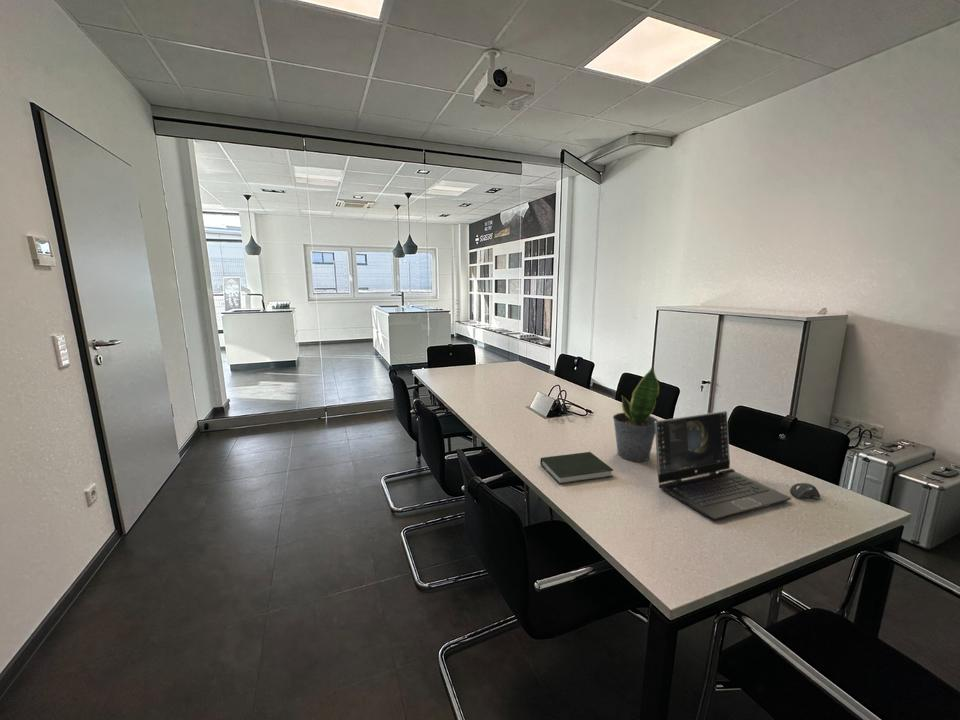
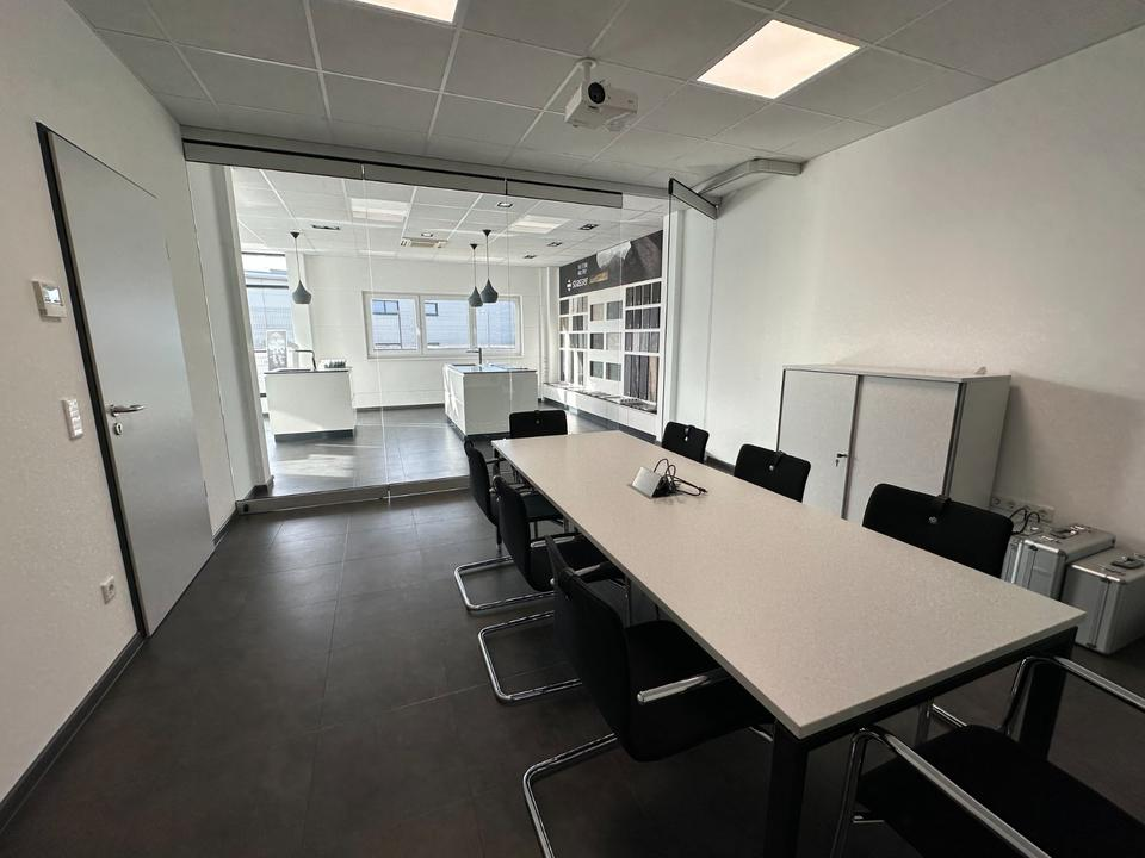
- potted plant (635, 410)
- book (575, 467)
- computer mouse (806, 489)
- laptop (720, 460)
